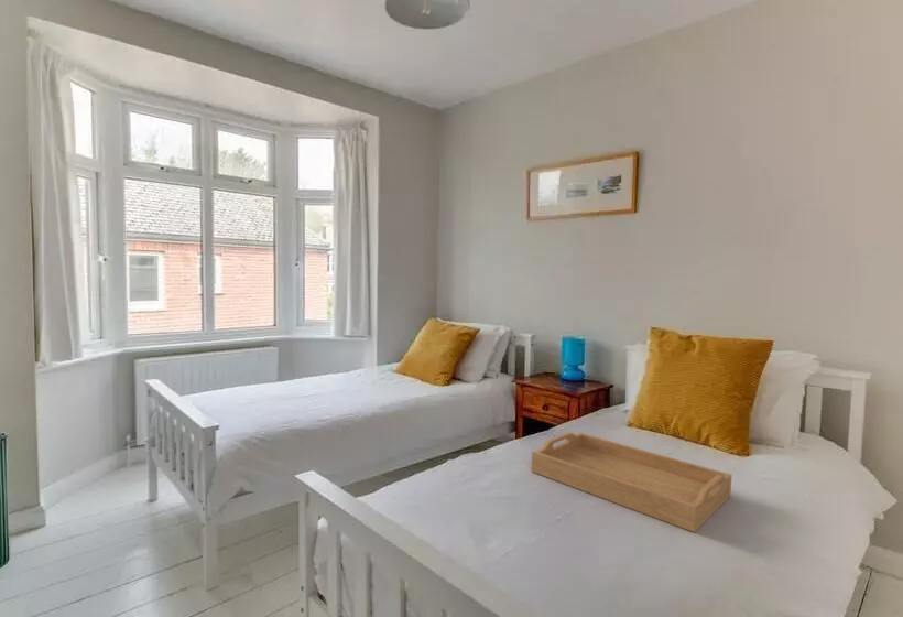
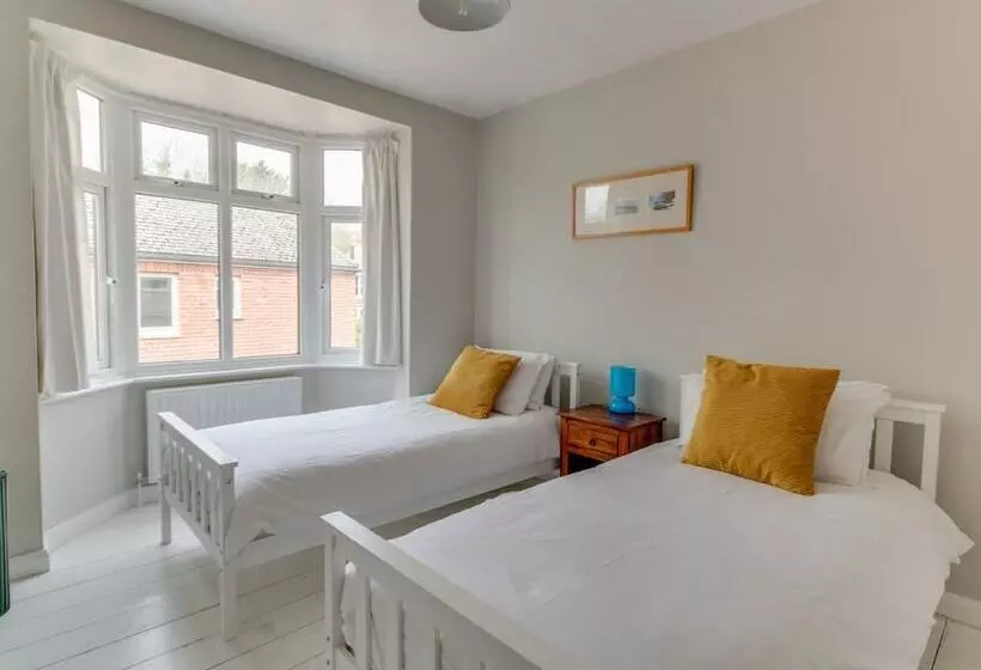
- serving tray (625, 469)
